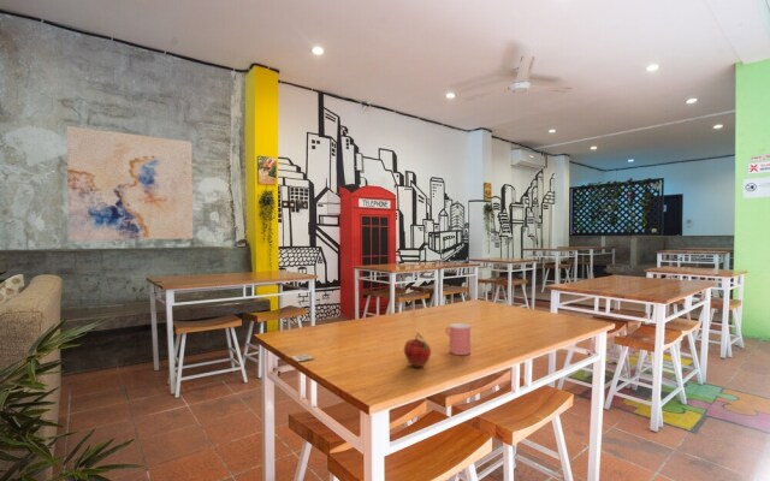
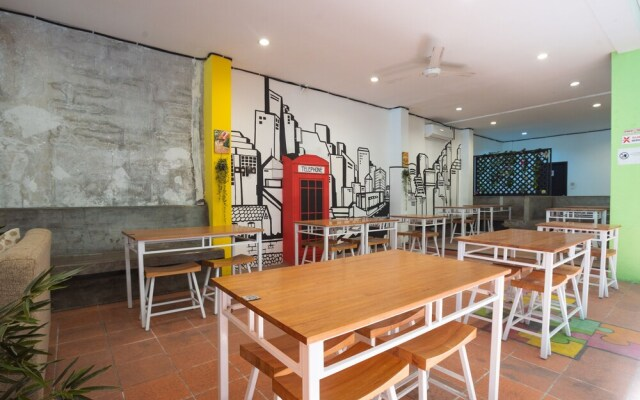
- fruit (417, 350)
- cup (456, 337)
- wall art (135, 186)
